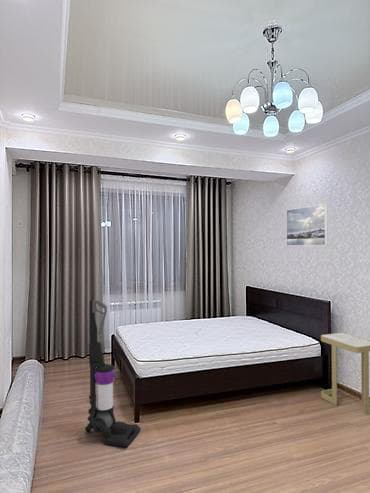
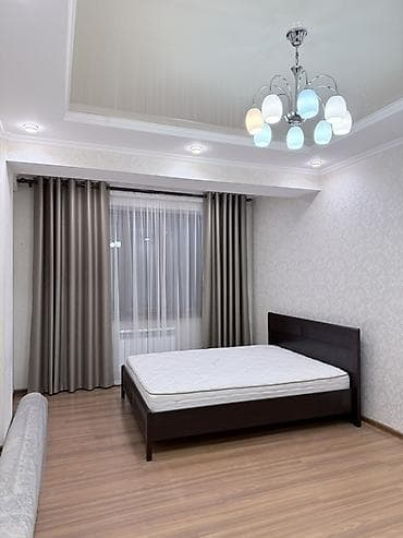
- side table (361, 371)
- vacuum cleaner (109, 368)
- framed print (305, 226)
